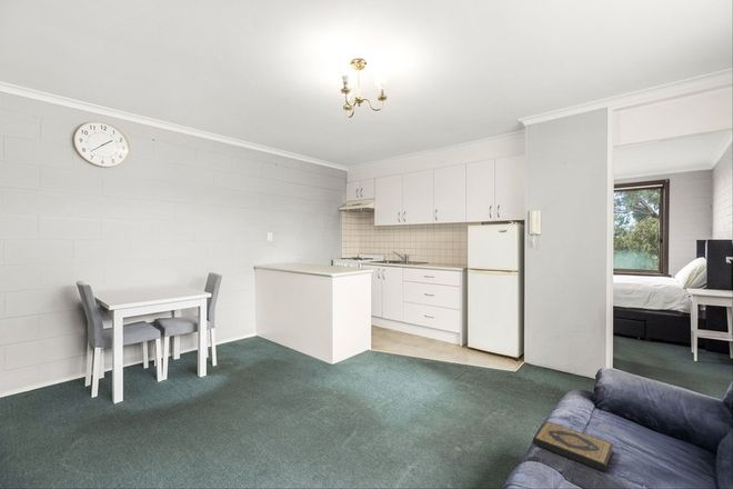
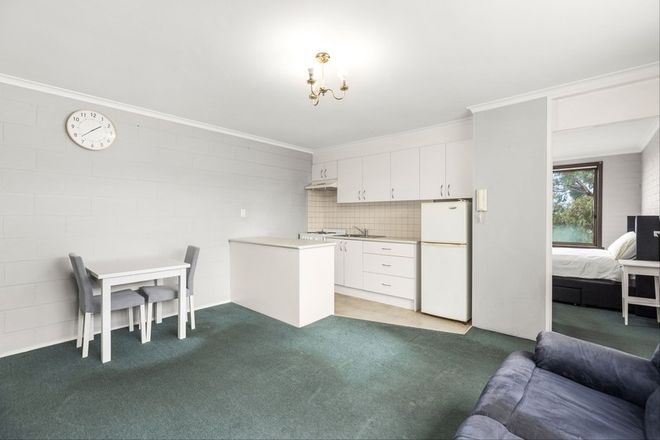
- hardback book (572, 443)
